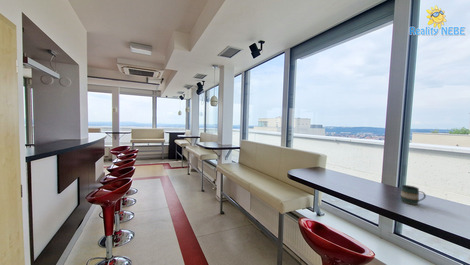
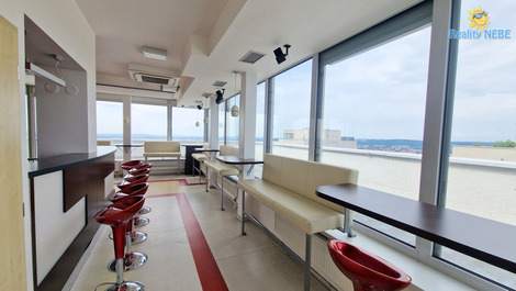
- mug (413, 195)
